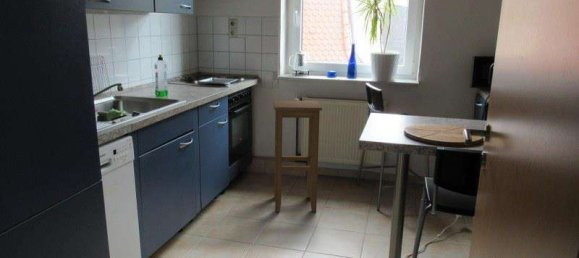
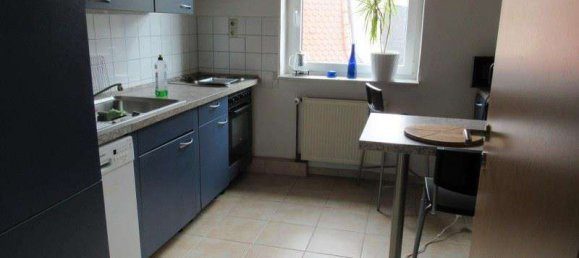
- stool (295, 156)
